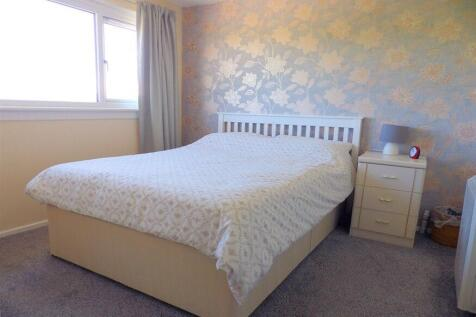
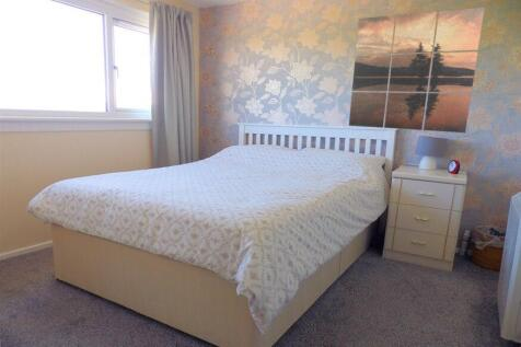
+ wall art (409, 72)
